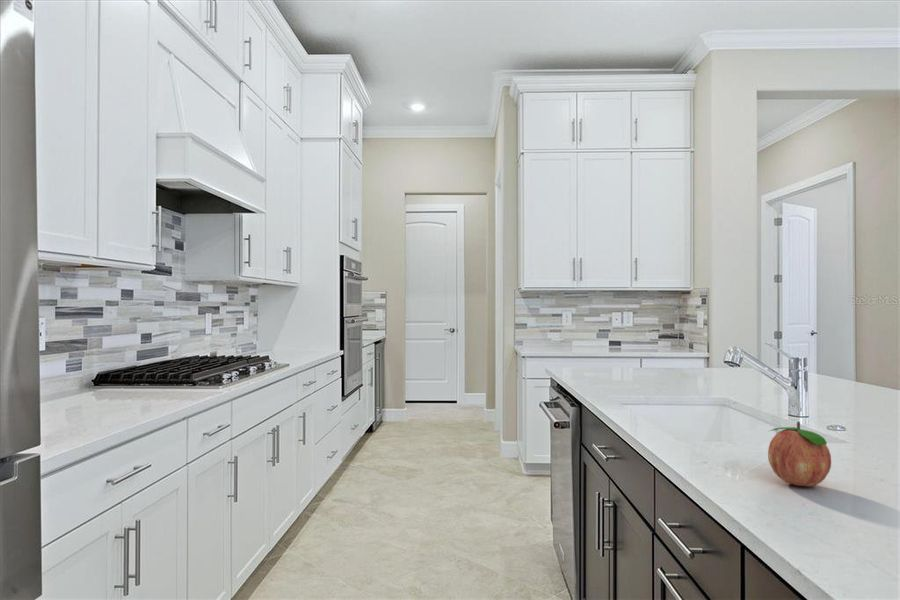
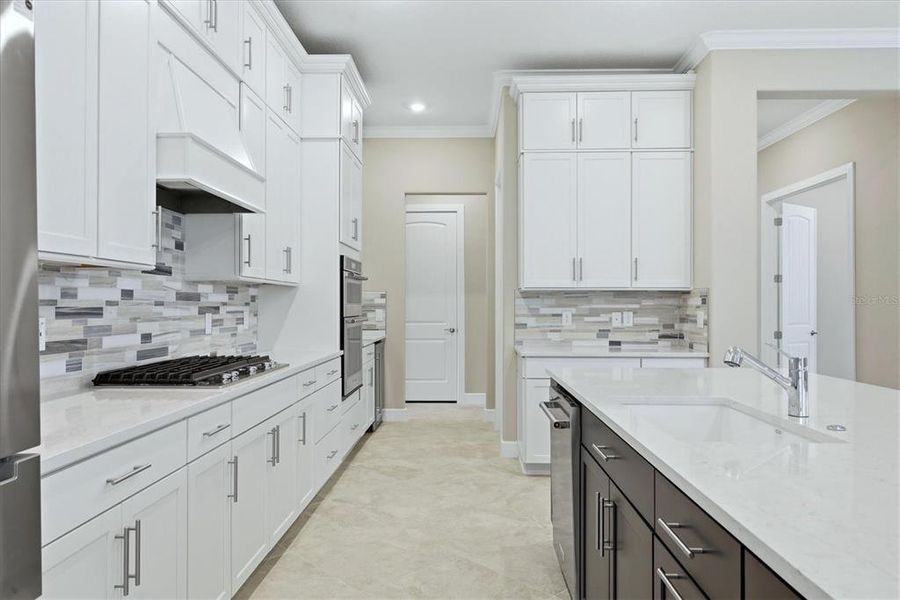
- fruit (799, 453)
